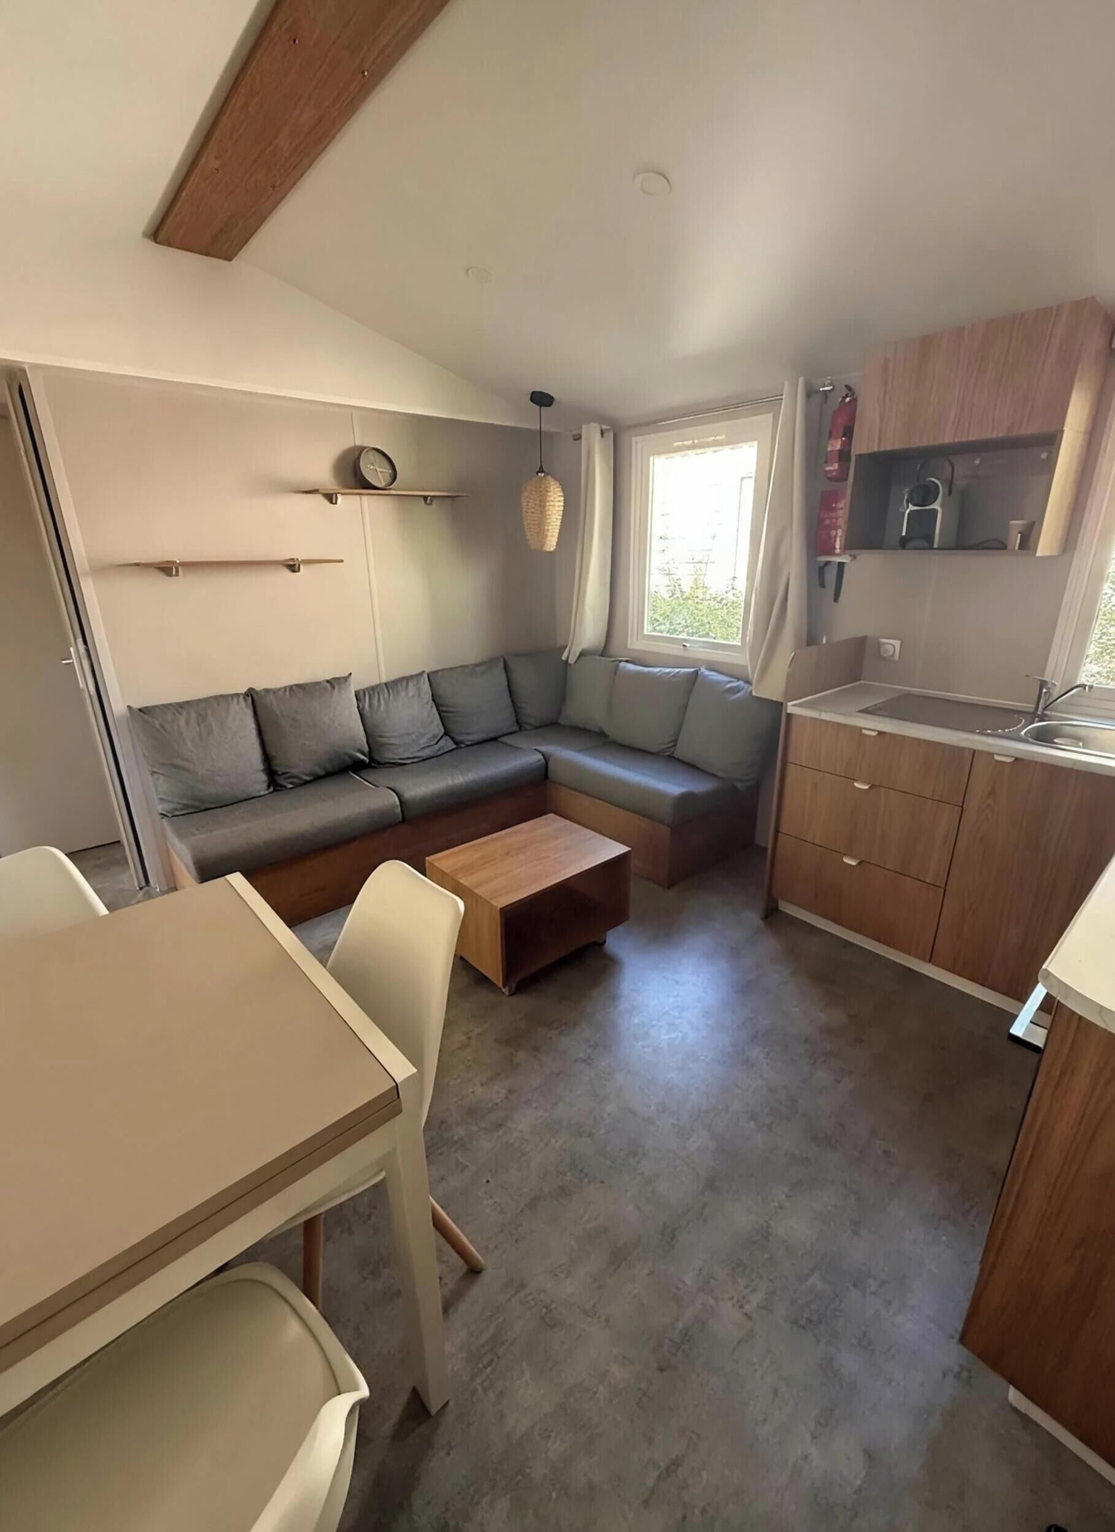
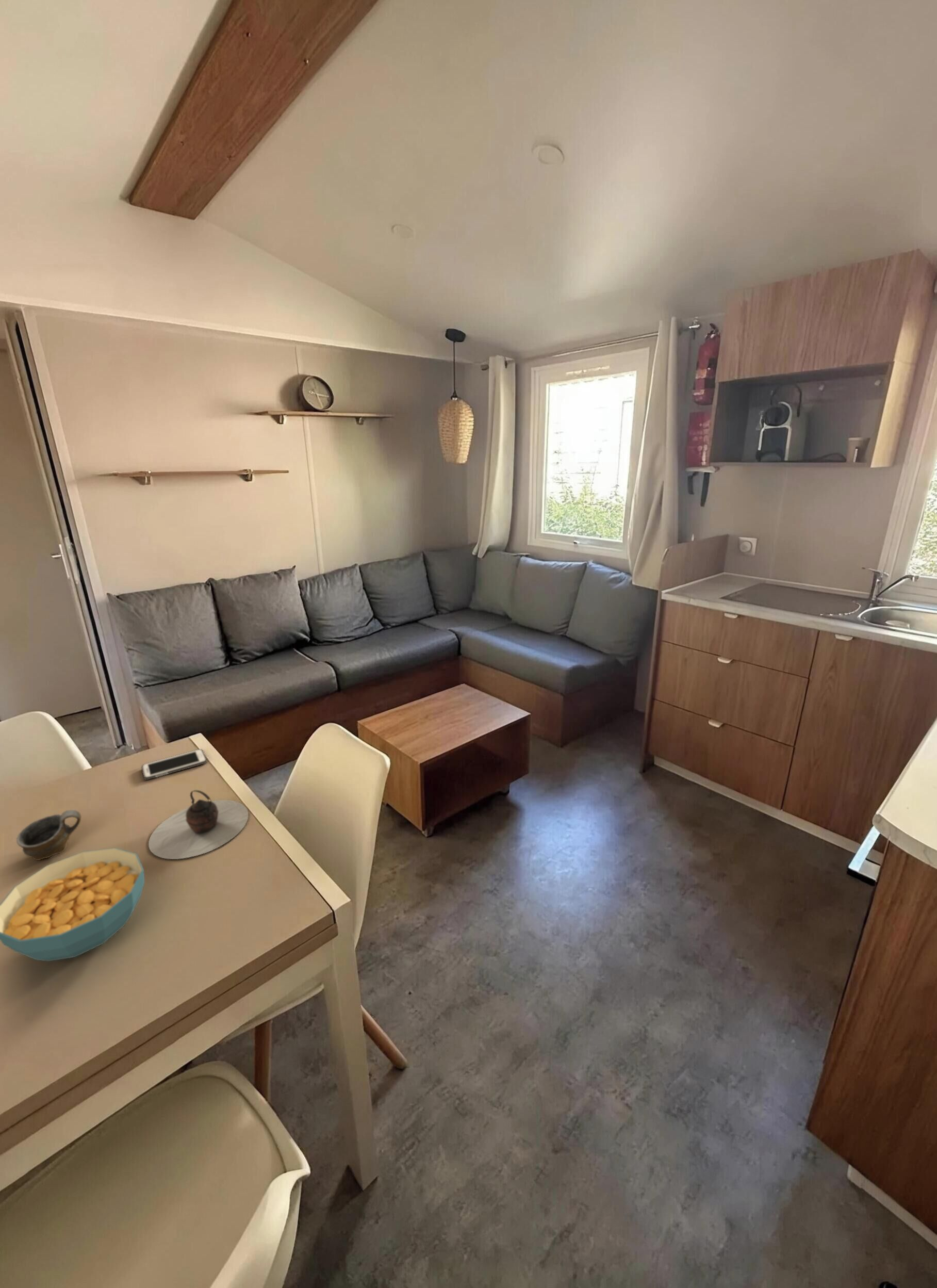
+ teapot (196, 810)
+ cell phone (174, 764)
+ cup (47, 836)
+ cereal bowl (79, 913)
